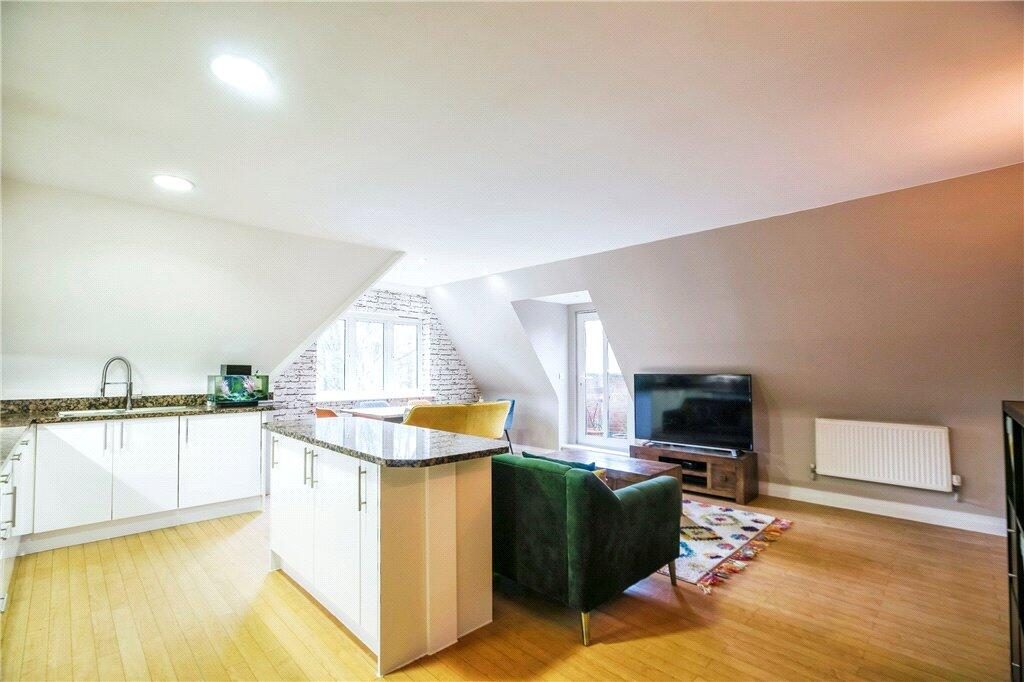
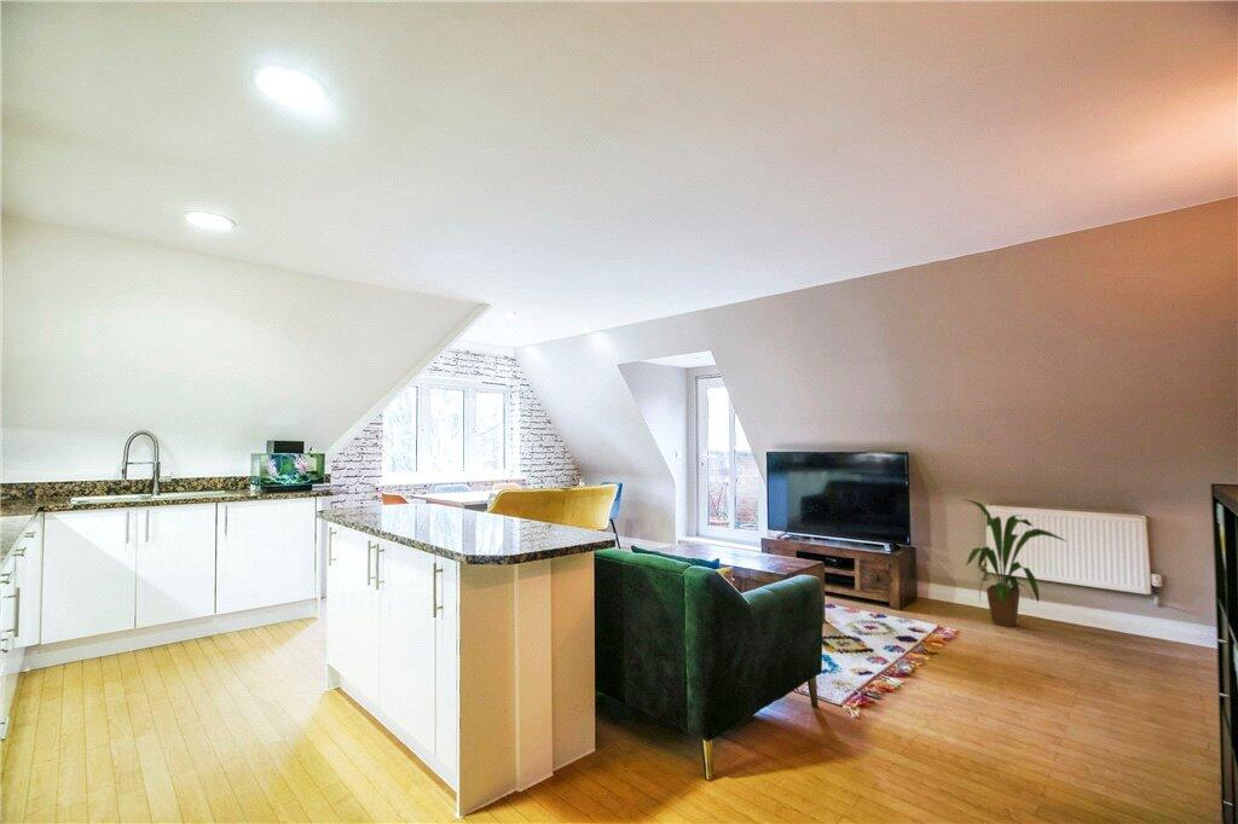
+ house plant (1013, 563)
